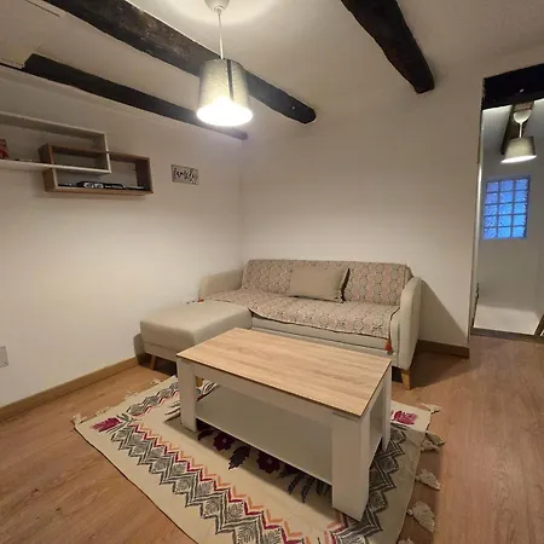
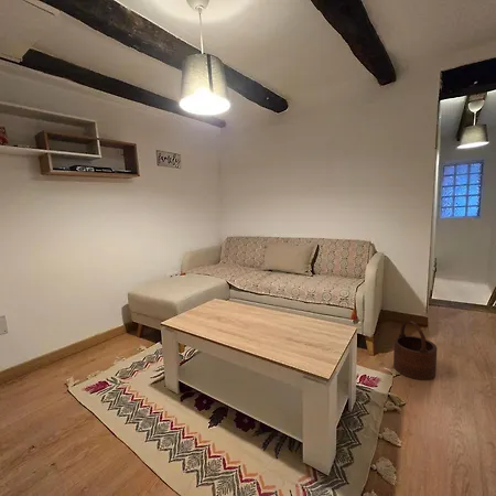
+ wooden bucket (414, 345)
